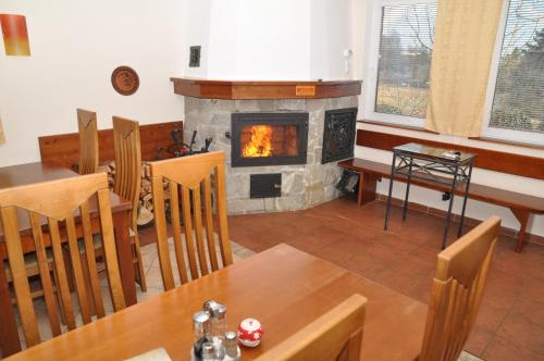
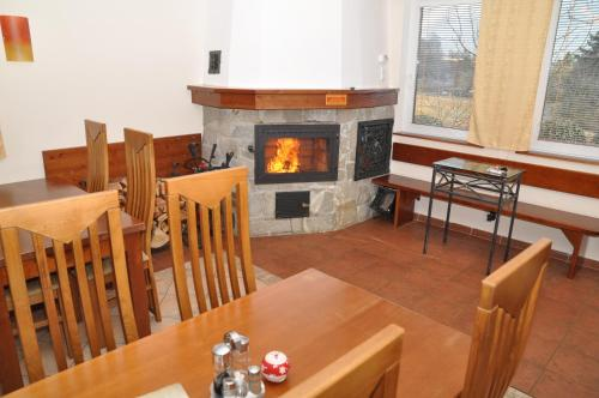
- decorative plate (125, 80)
